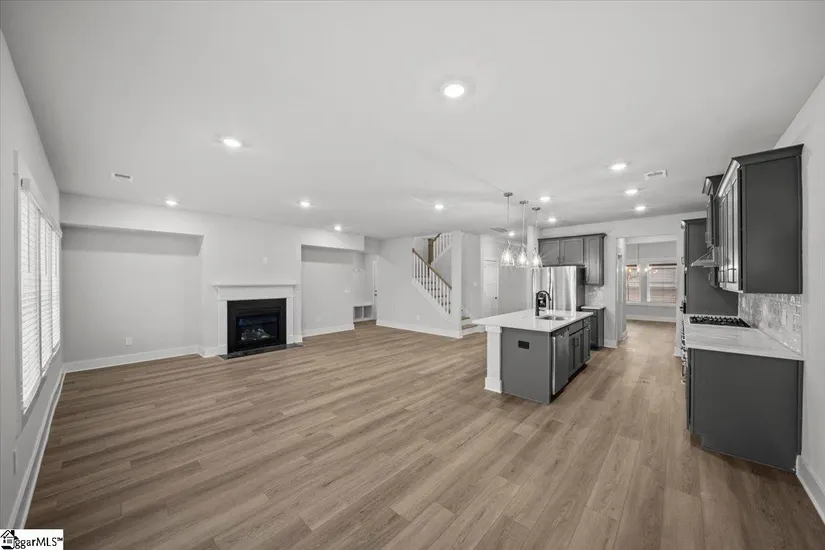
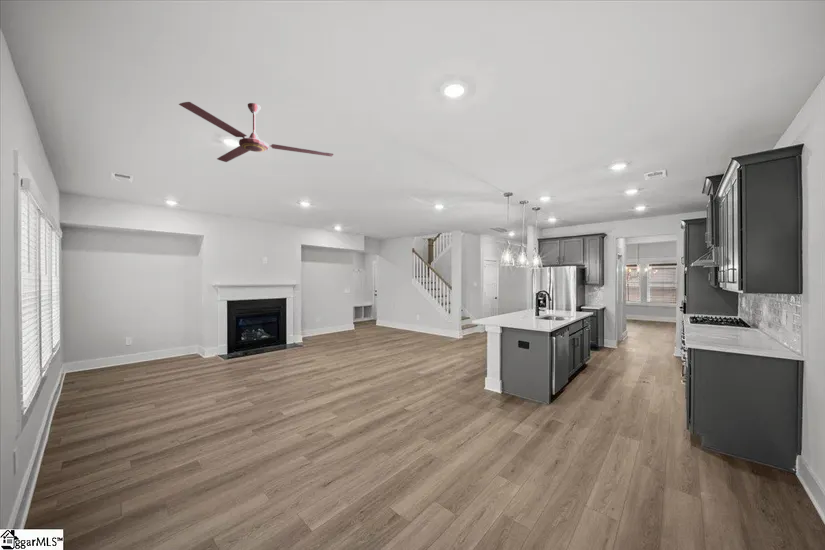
+ ceiling fan (263, 141)
